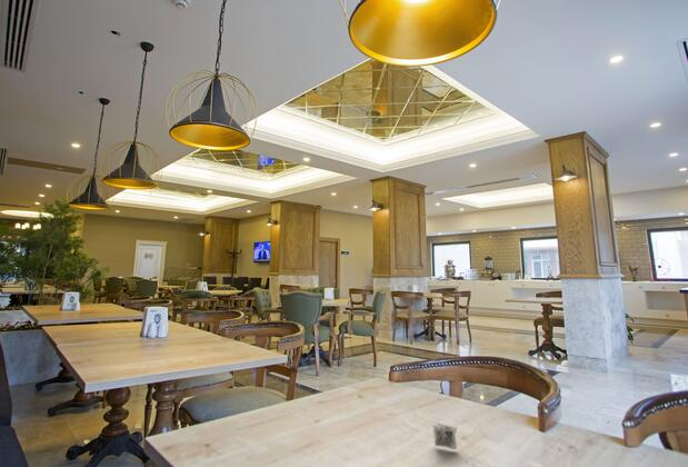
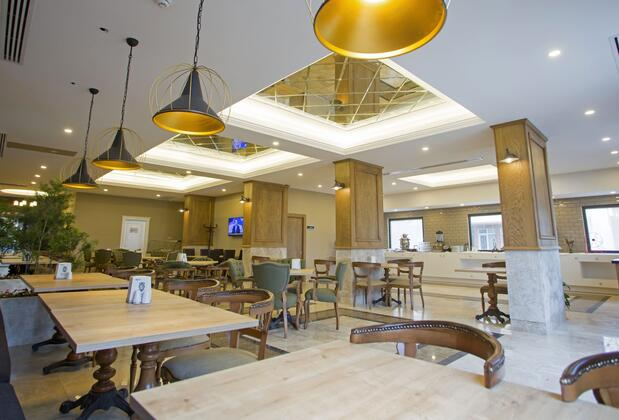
- napkin holder (456, 431)
